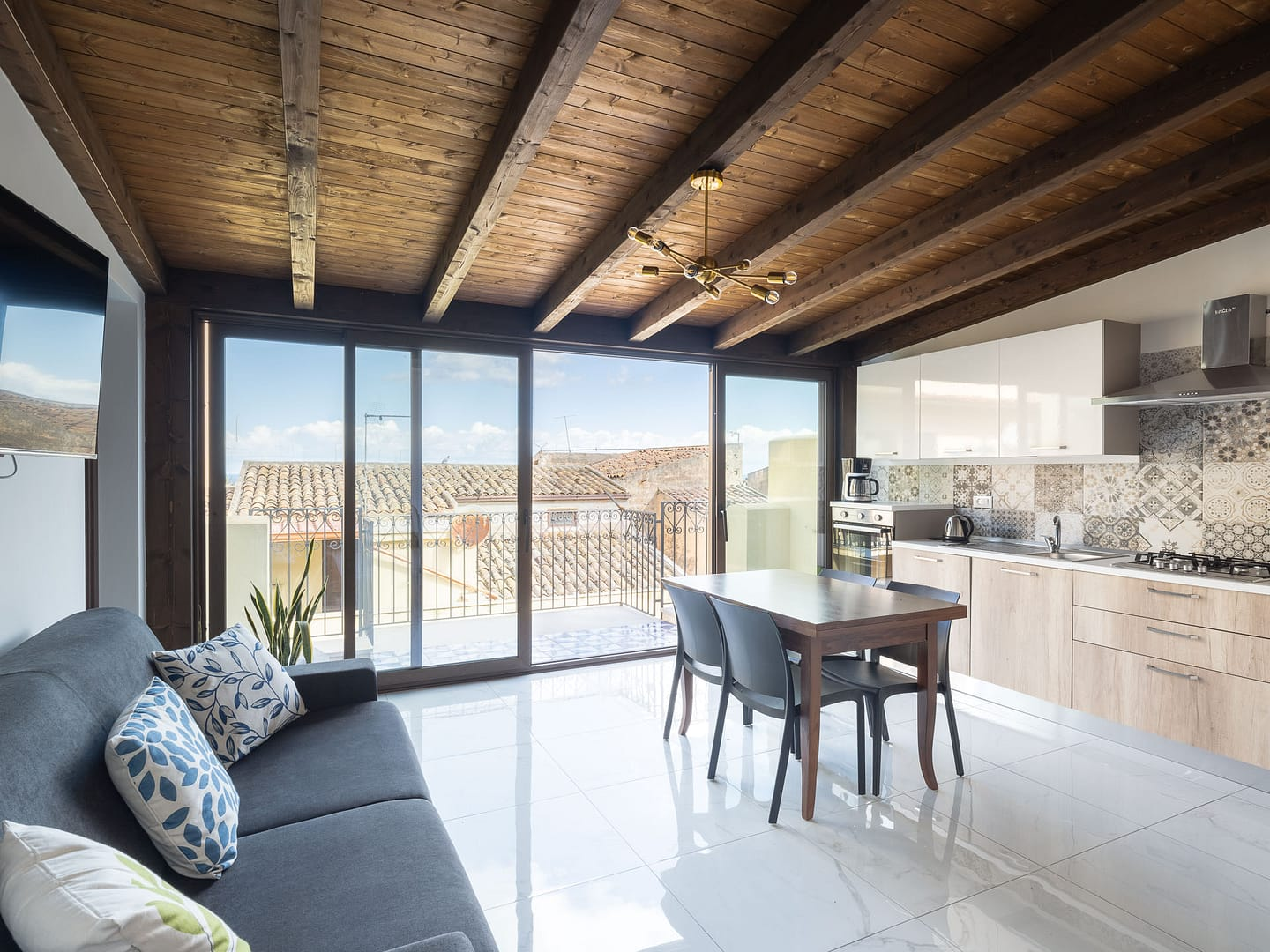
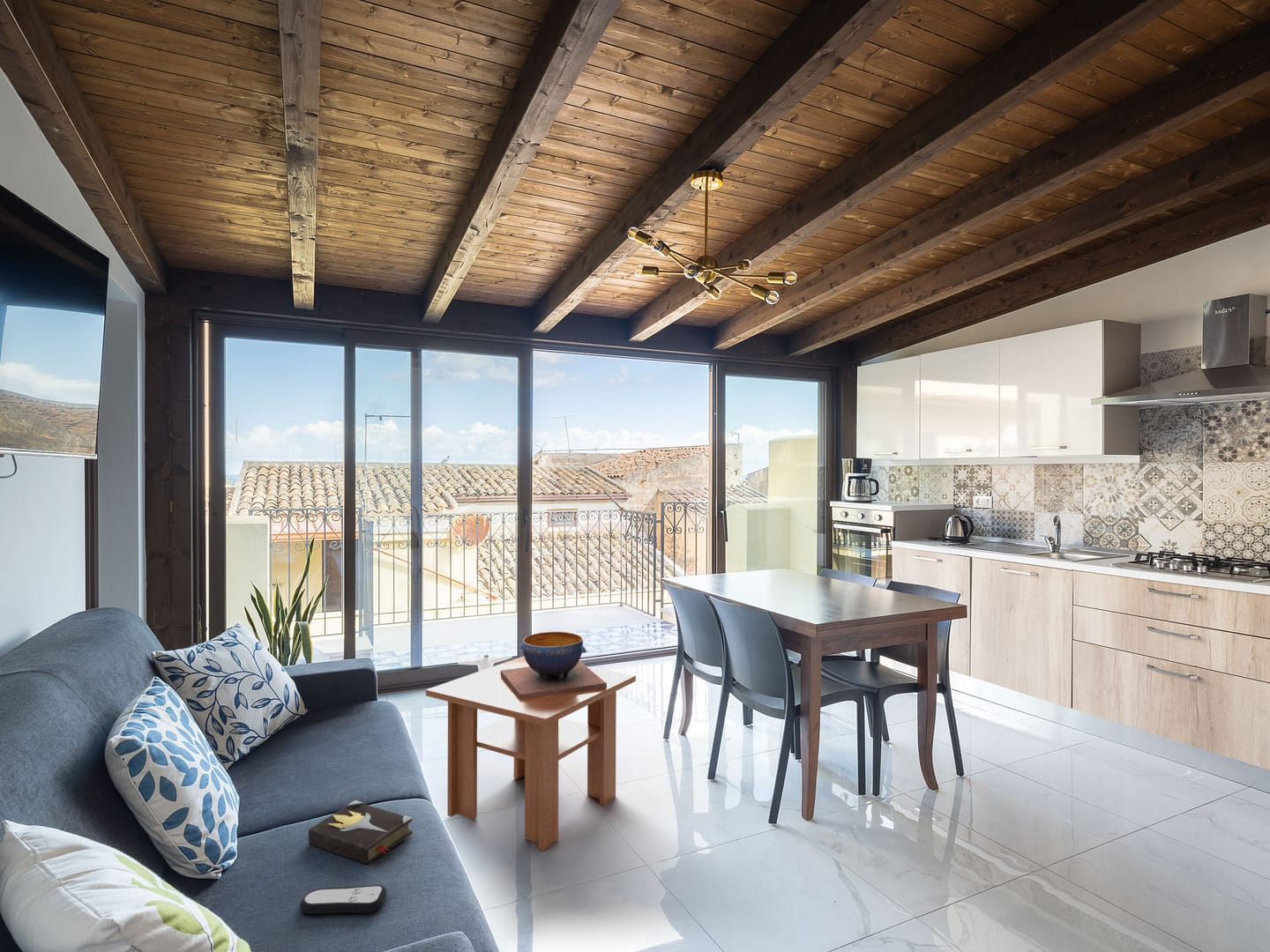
+ decorative bowl (551, 658)
+ hardback book (361, 829)
+ coffee table (534, 744)
+ shirt (485, 667)
+ remote control (343, 899)
